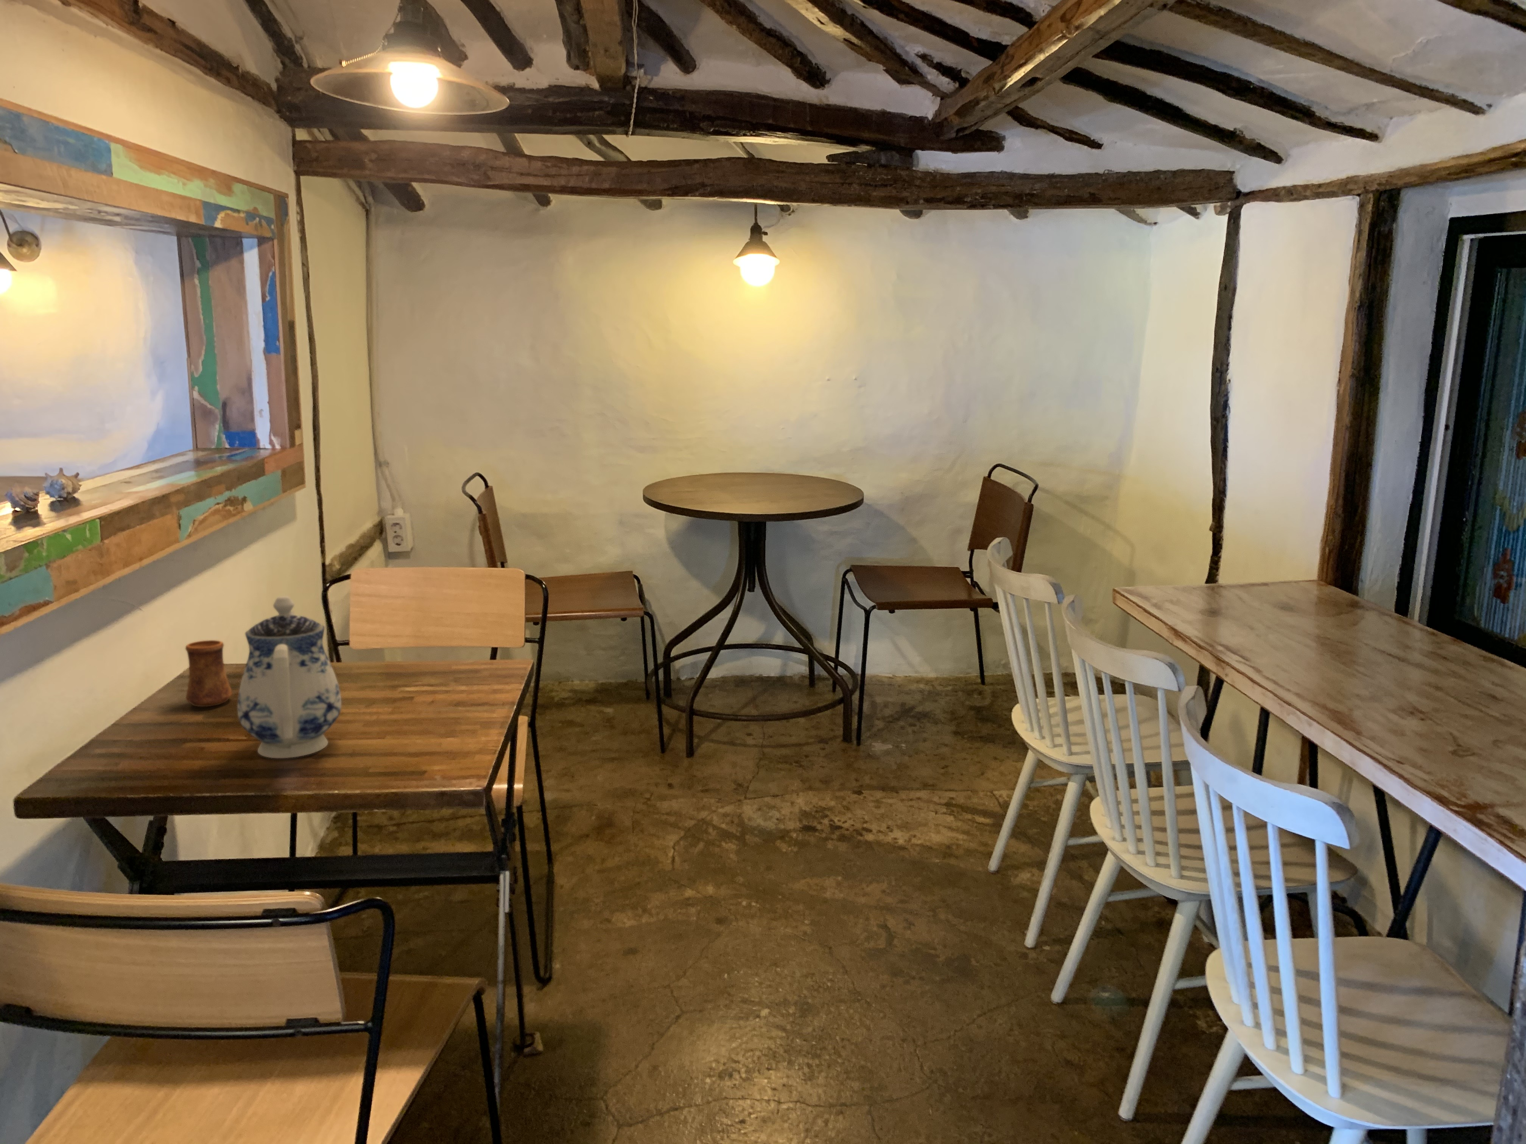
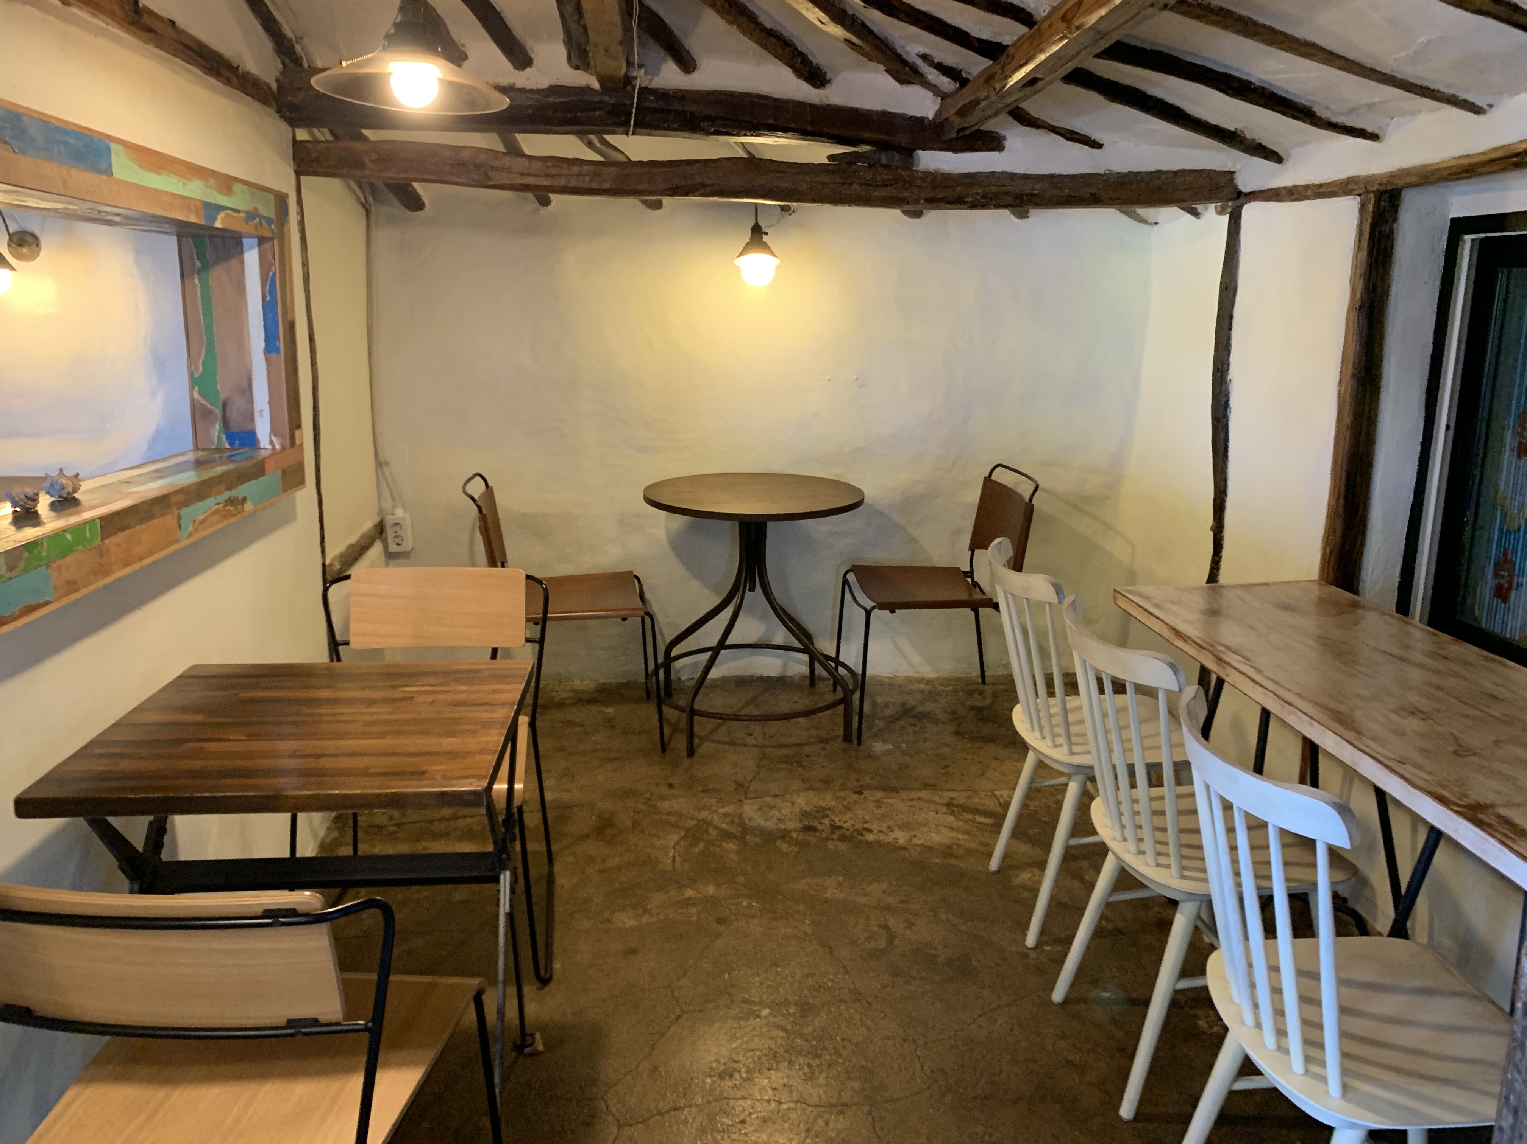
- teapot (288, 673)
- cup (207, 673)
